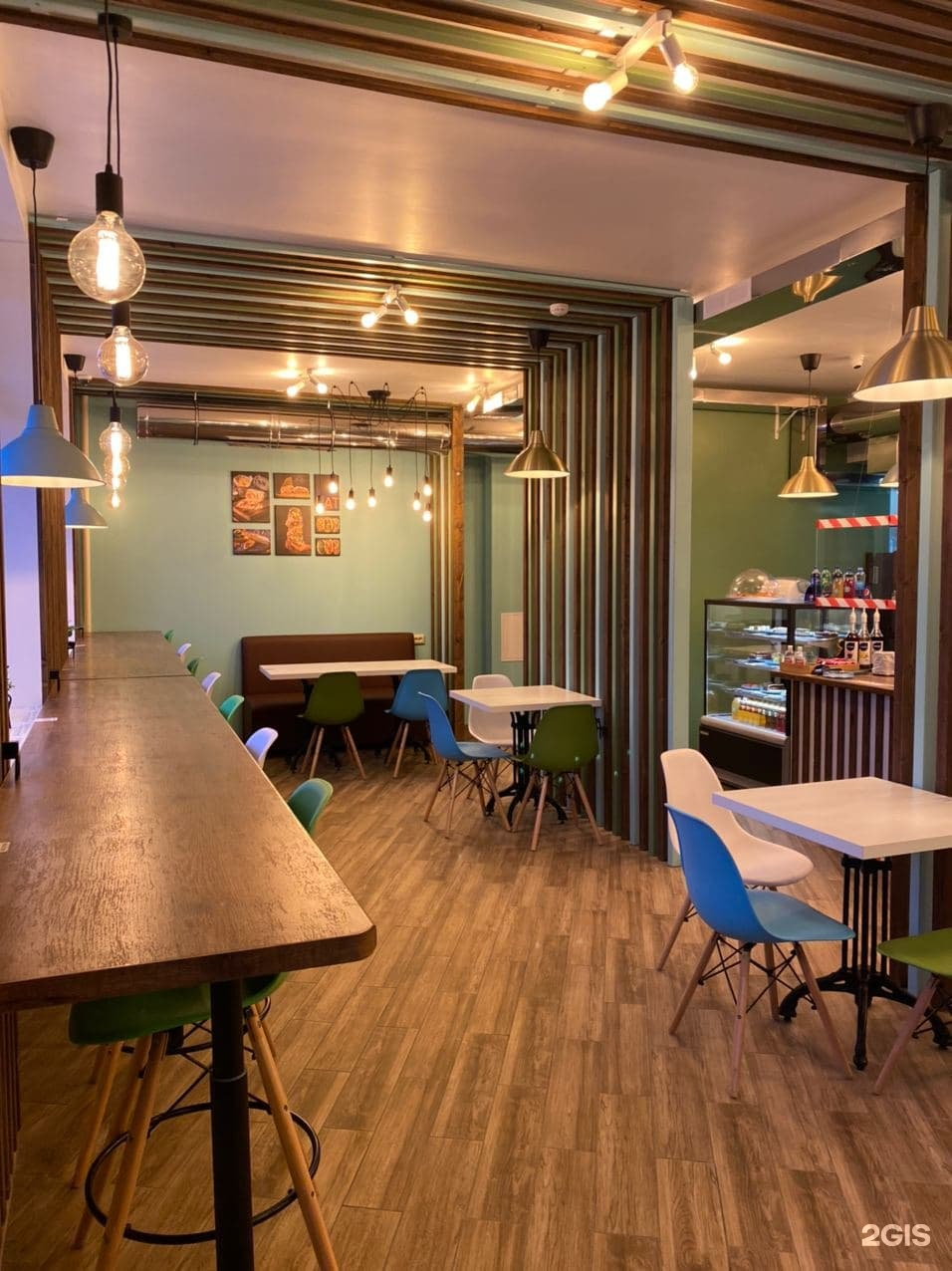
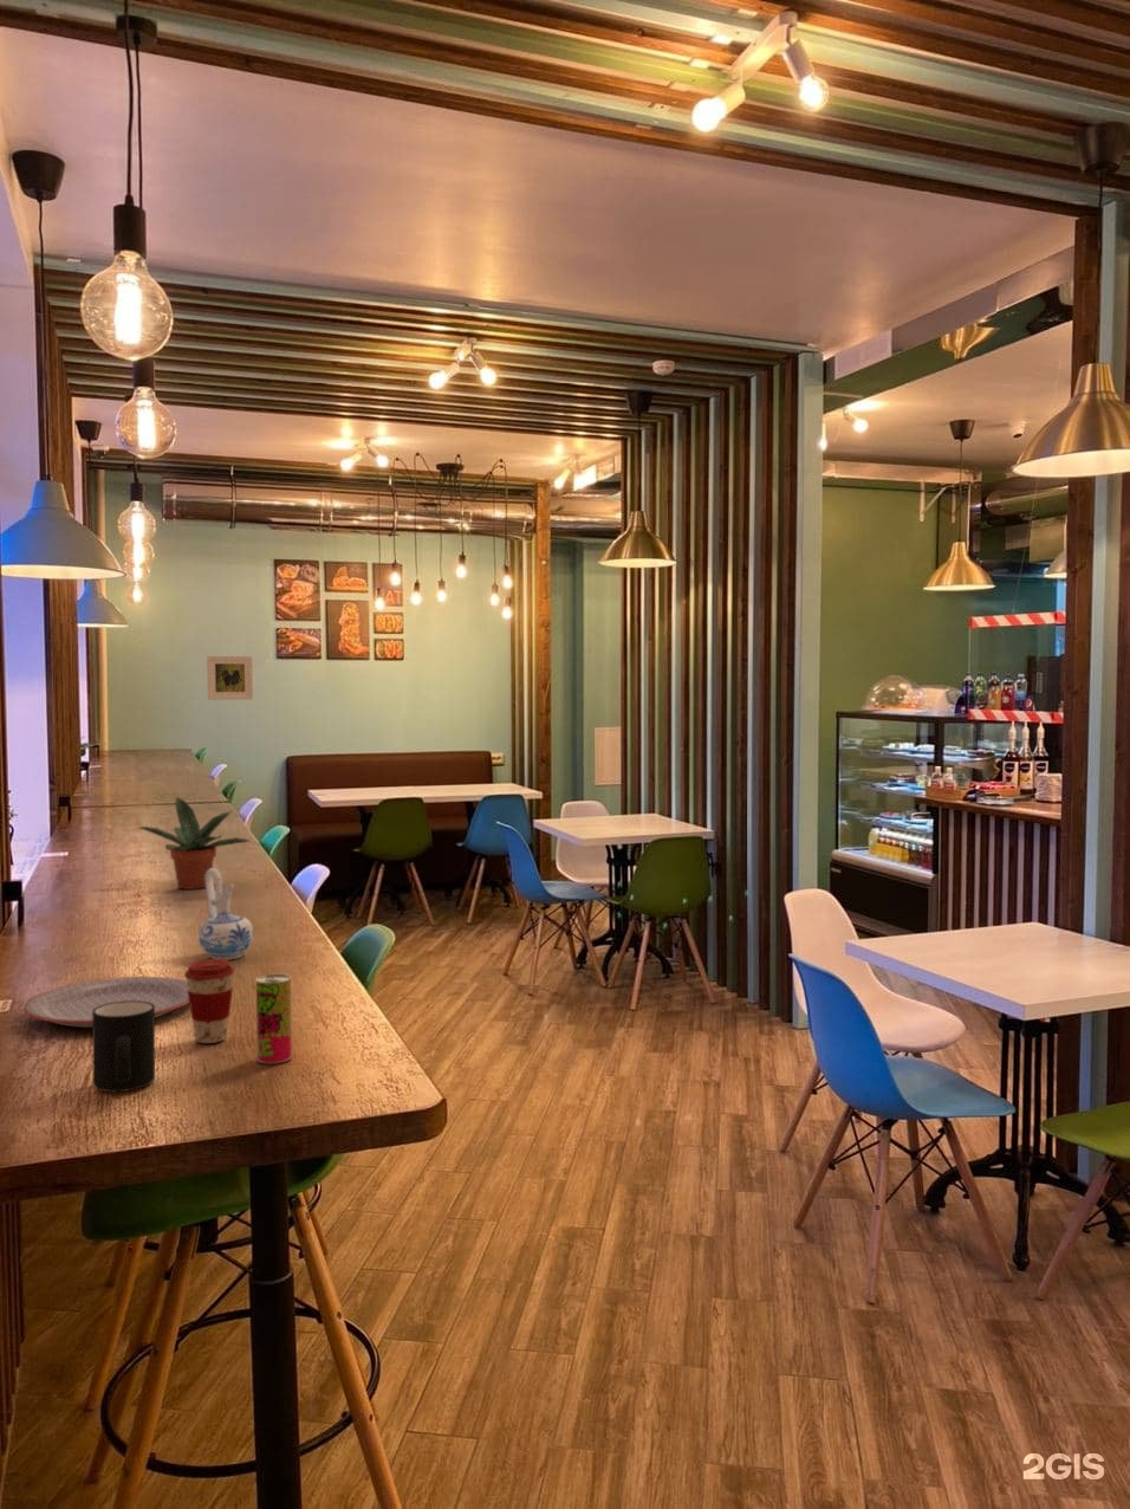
+ coffee cup (209, 1001)
+ ceramic pitcher (224, 913)
+ potted plant (192, 842)
+ beverage can (273, 1017)
+ mug (123, 1051)
+ plate (114, 1002)
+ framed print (229, 678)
